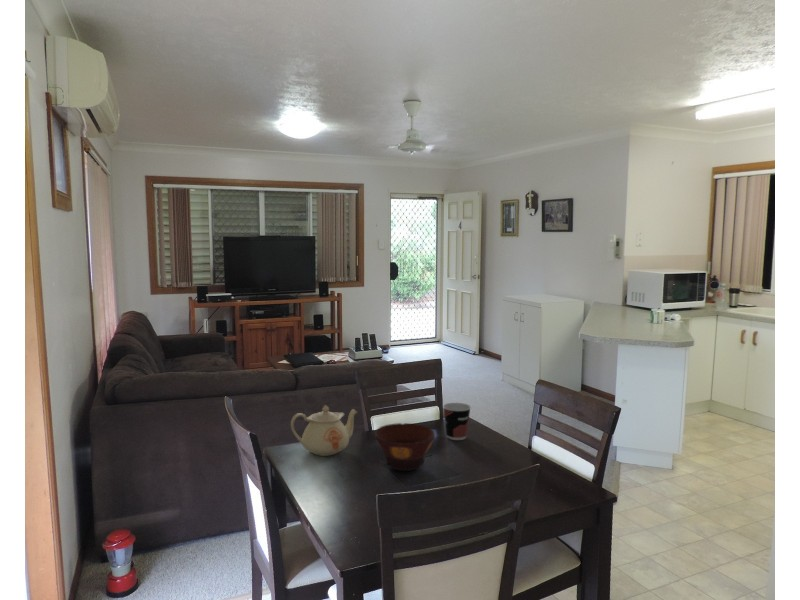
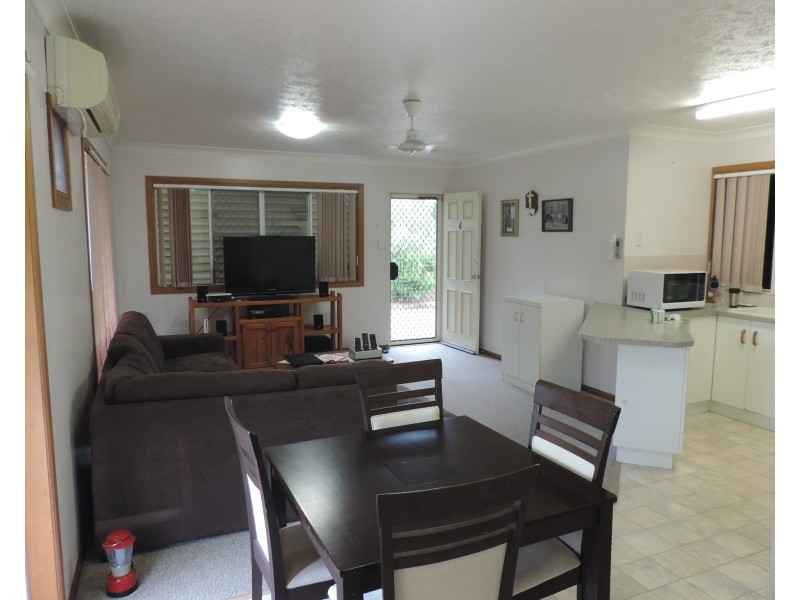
- cup (456, 421)
- teapot (325, 428)
- bowl (404, 450)
